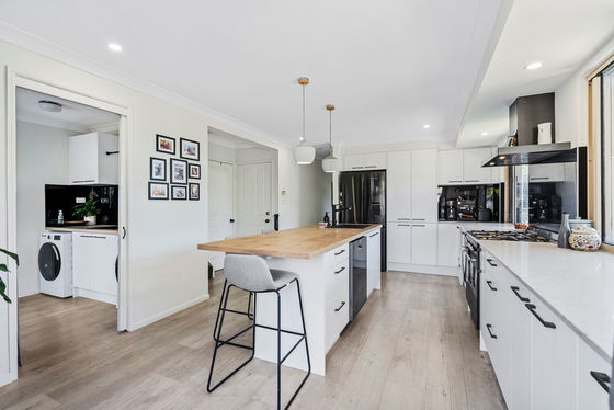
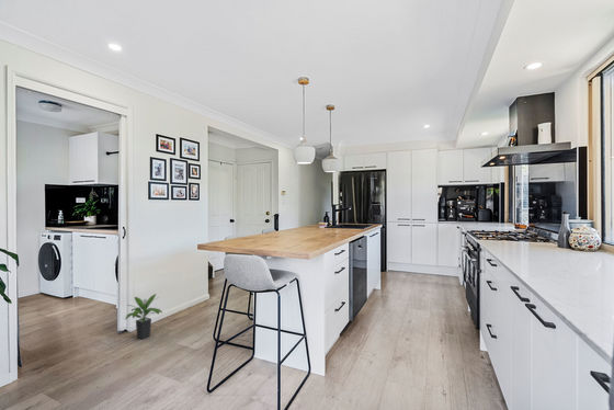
+ potted plant (143, 317)
